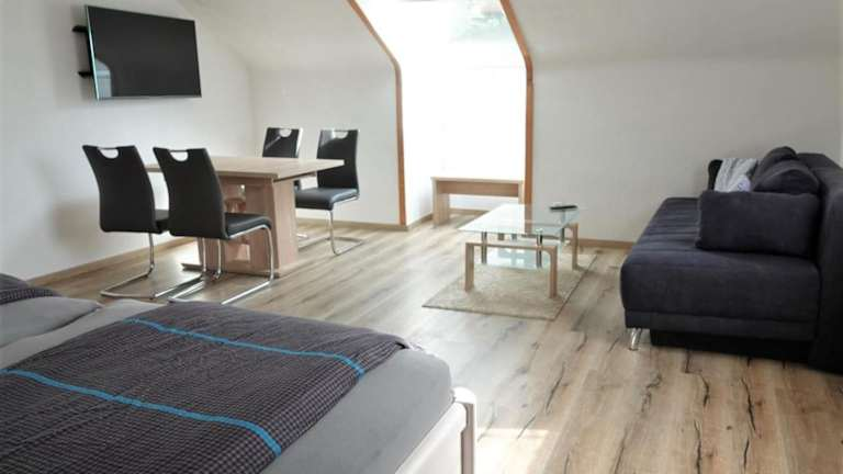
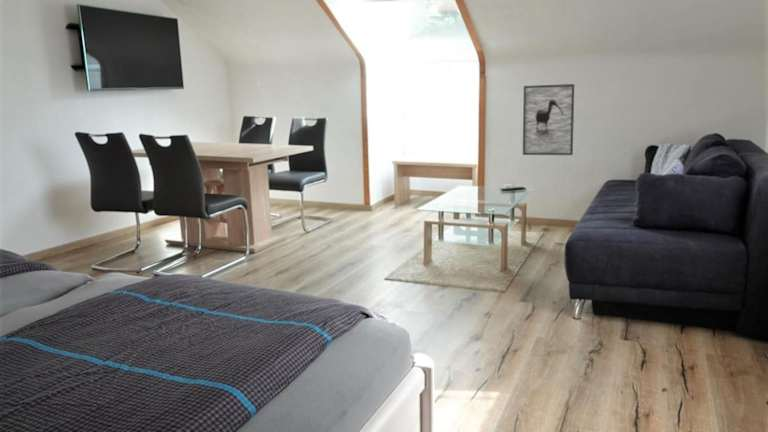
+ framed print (547, 120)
